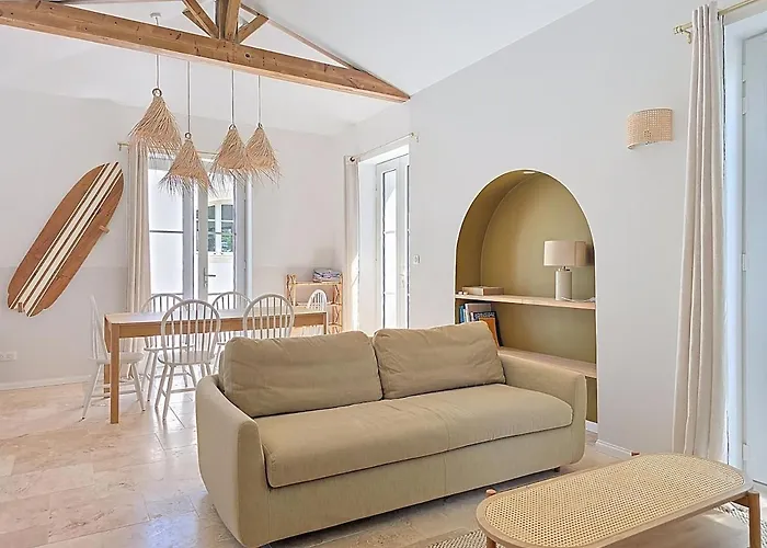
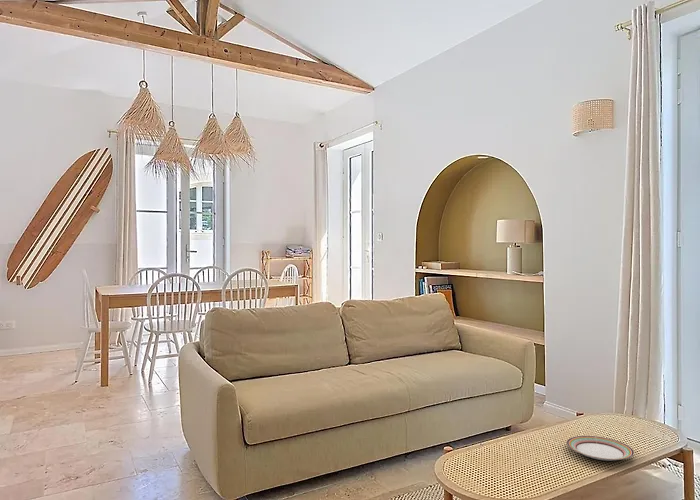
+ plate (599, 449)
